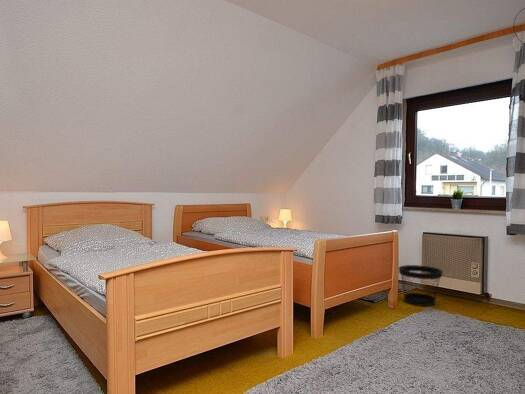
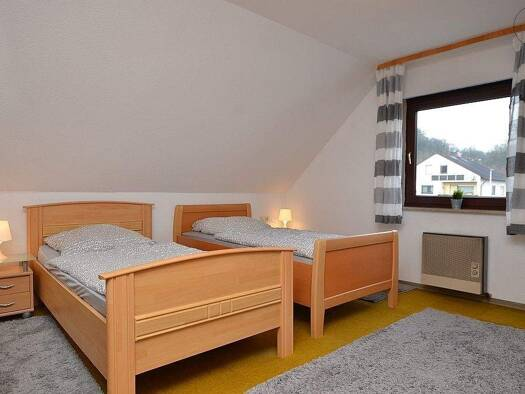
- wastebasket (419, 284)
